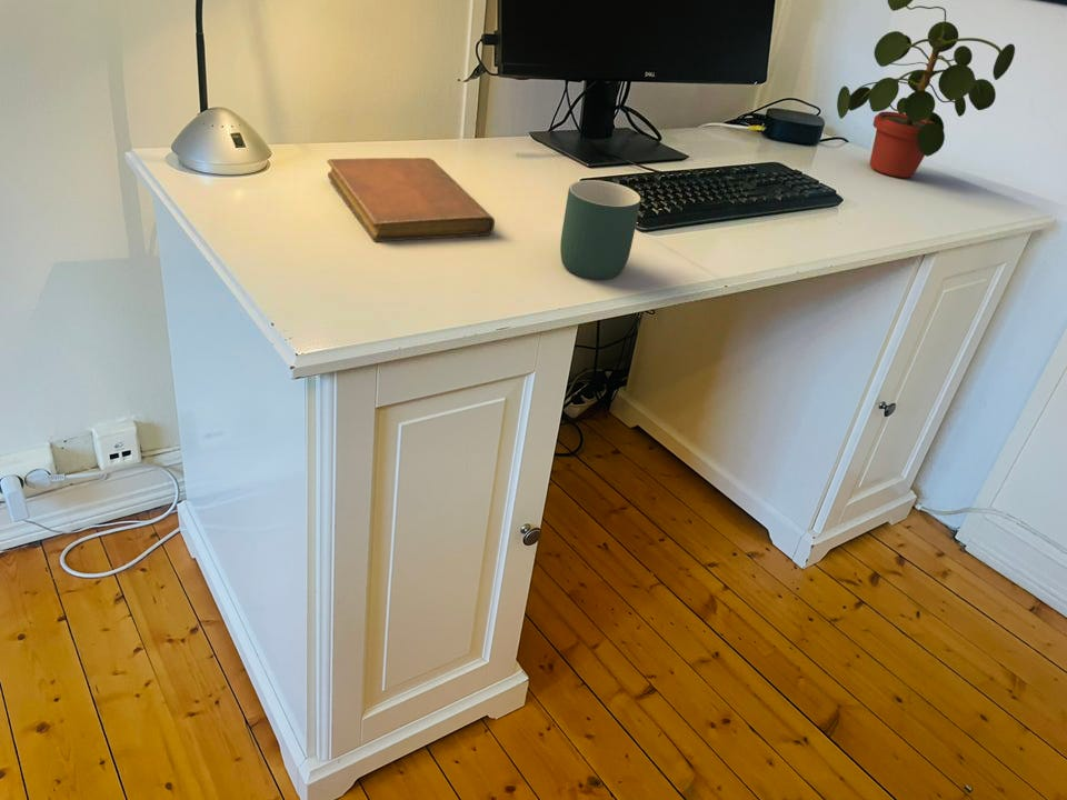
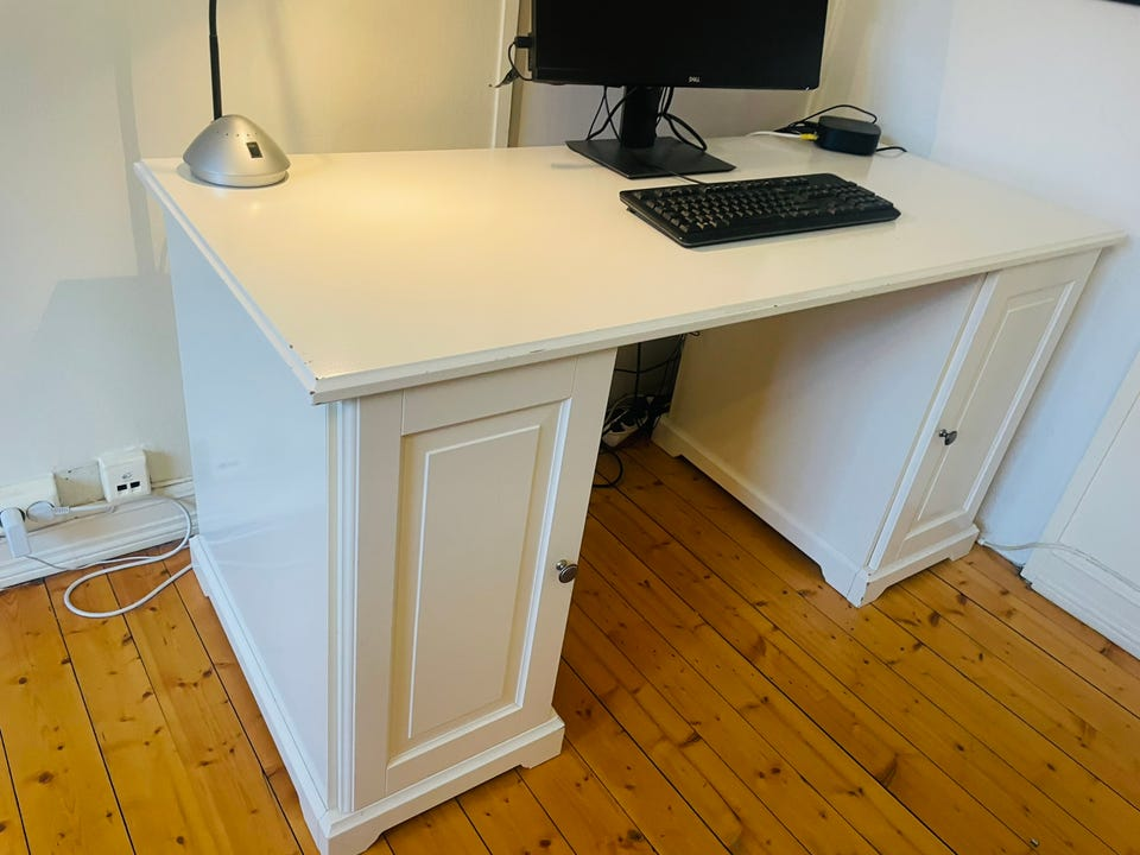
- notebook (406, 194)
- potted plant (914, 82)
- mug (590, 226)
